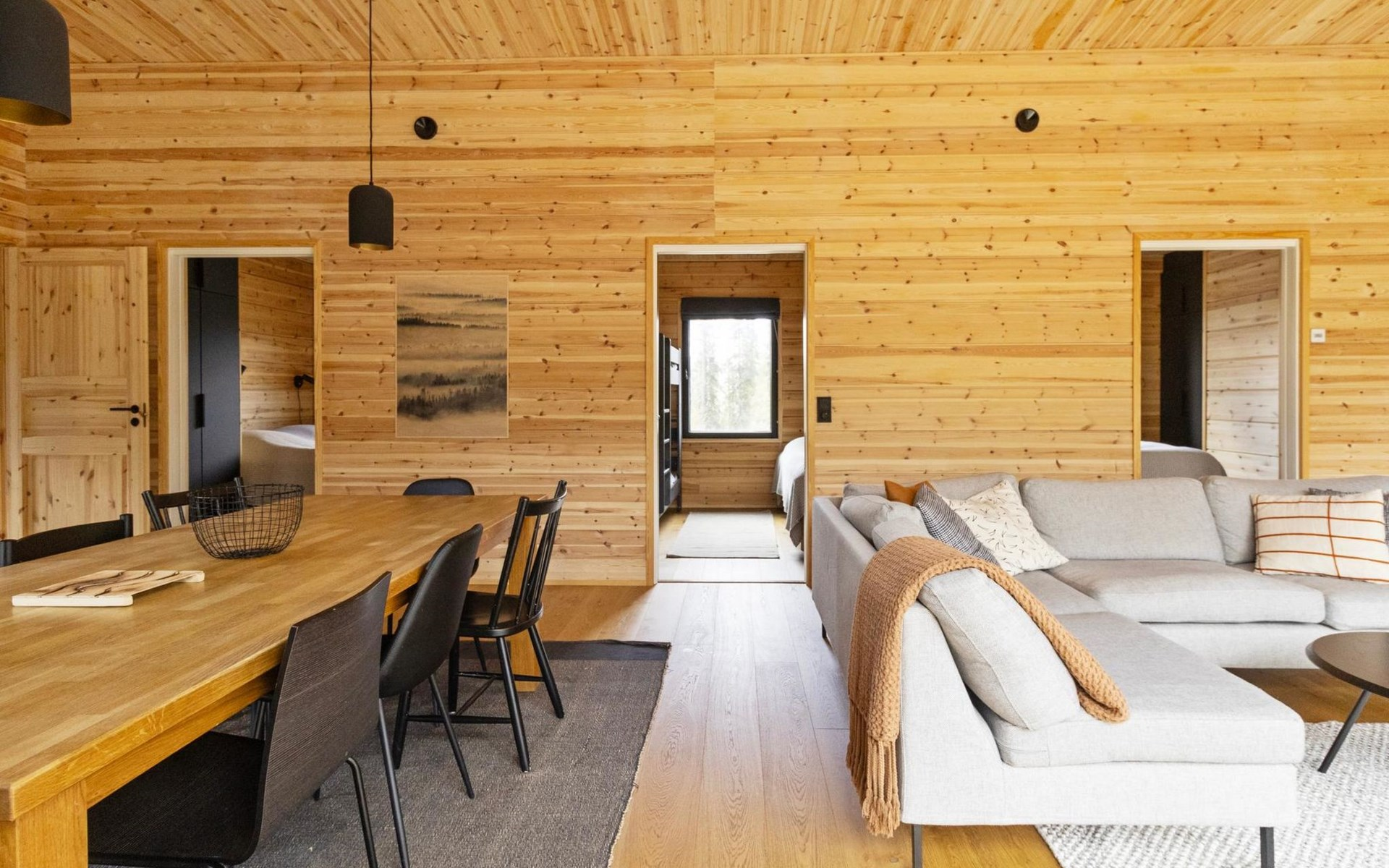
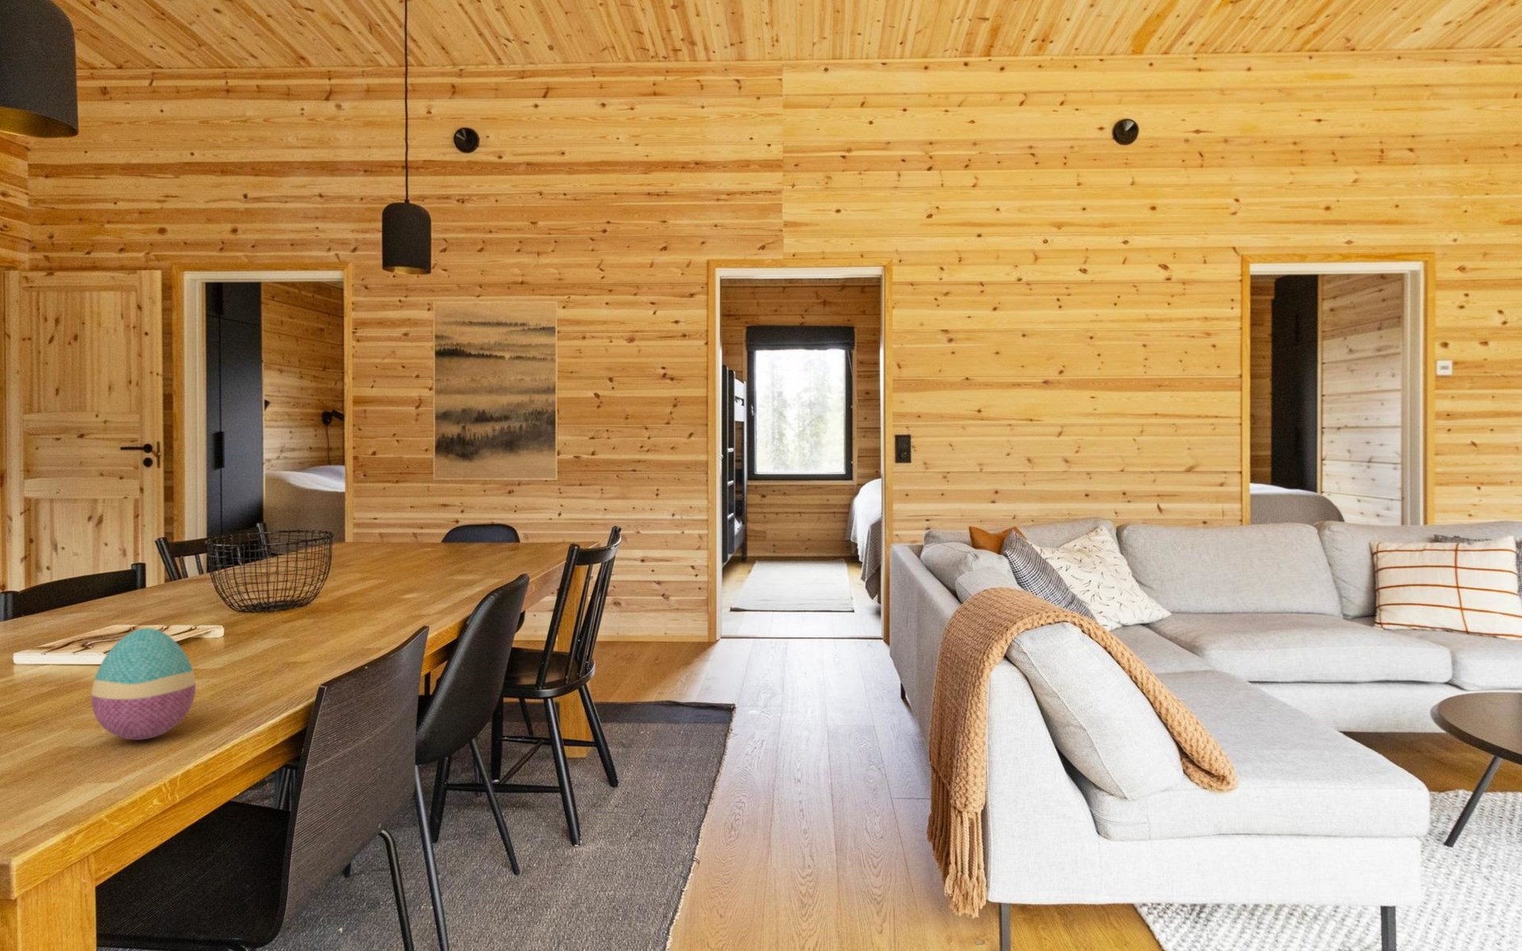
+ decorative egg (145, 684)
